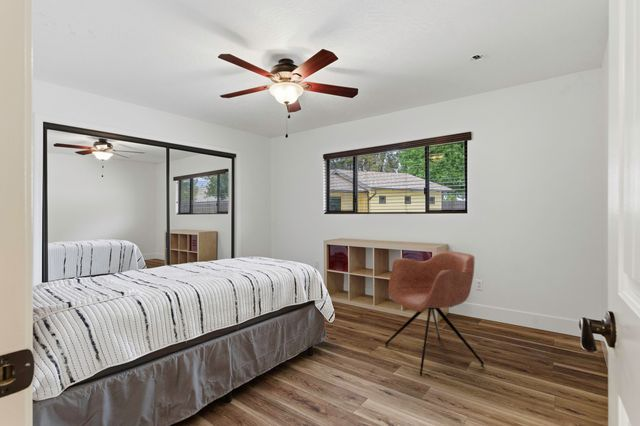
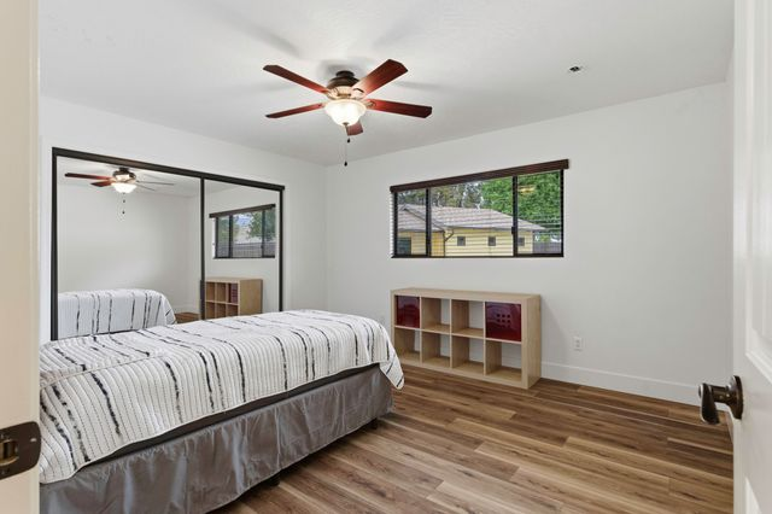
- armchair (431, 304)
